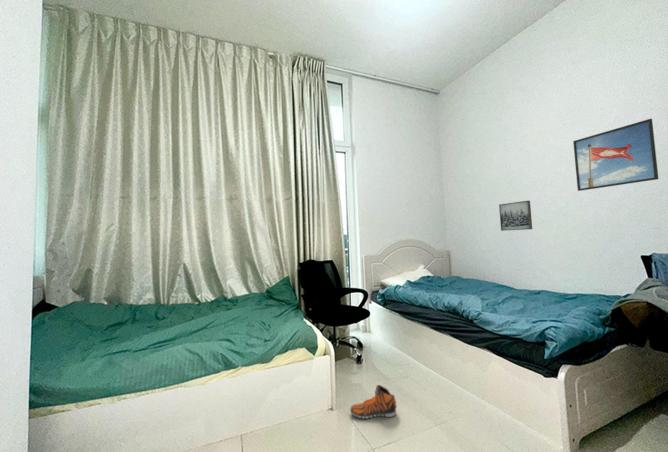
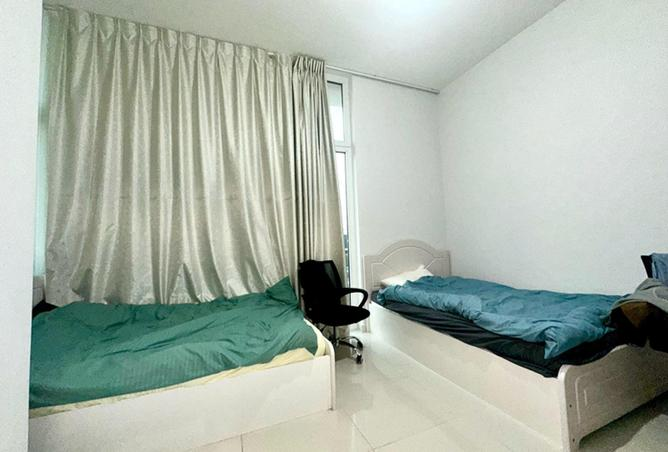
- wall art (514, 216)
- sneaker (372, 399)
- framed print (611, 158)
